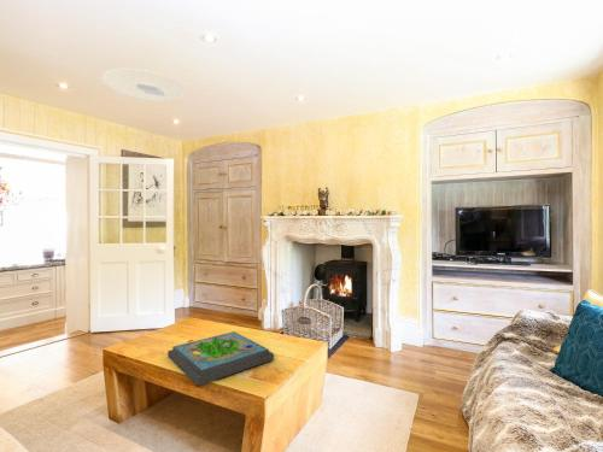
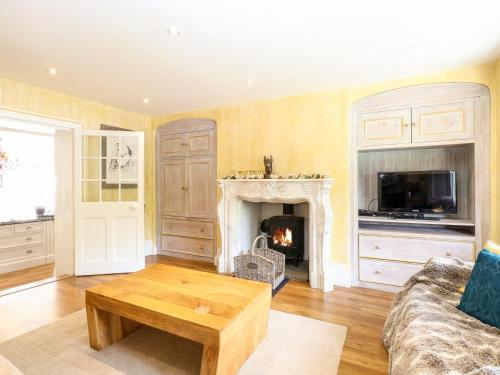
- ceiling light (145, 83)
- board game (219, 348)
